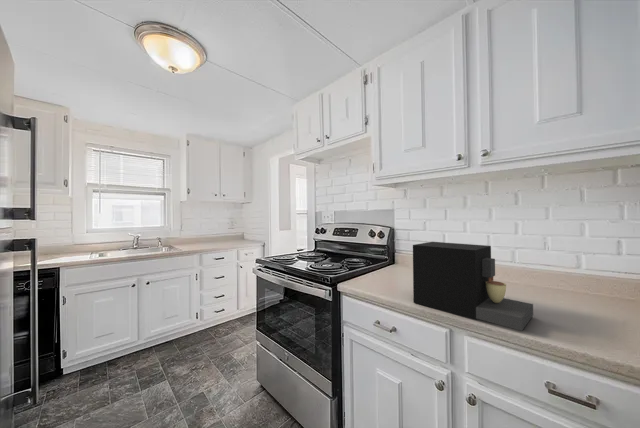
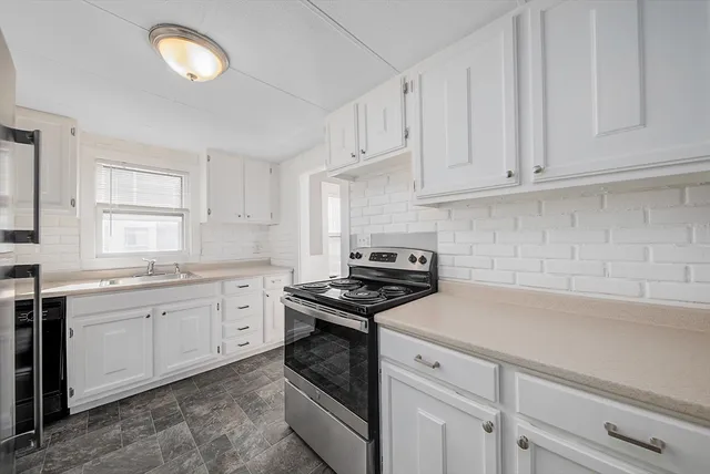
- coffee maker (468, 277)
